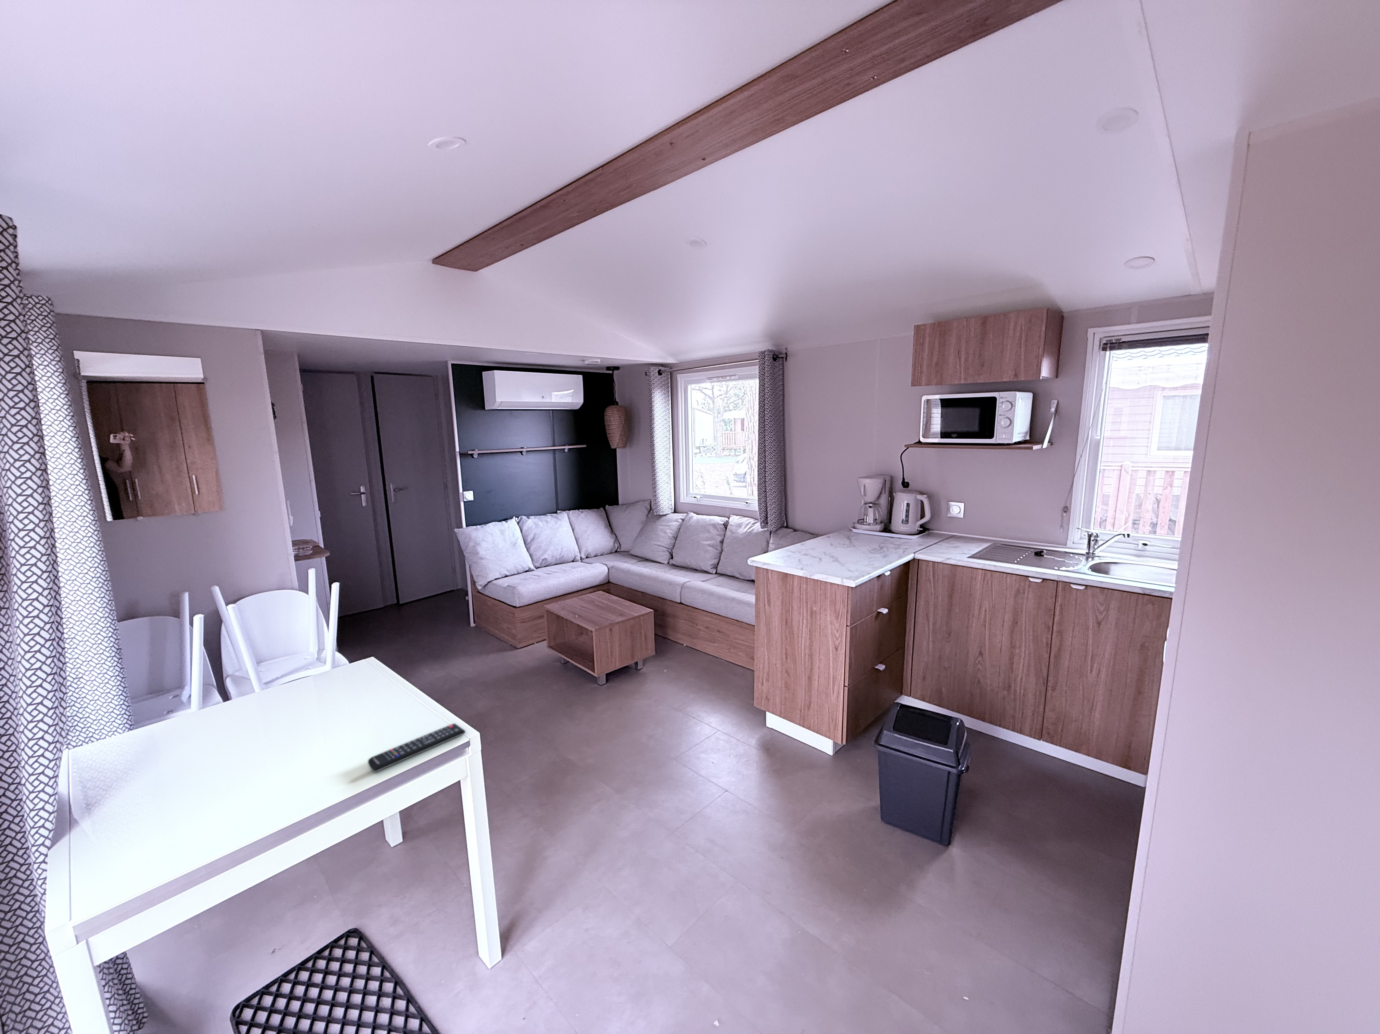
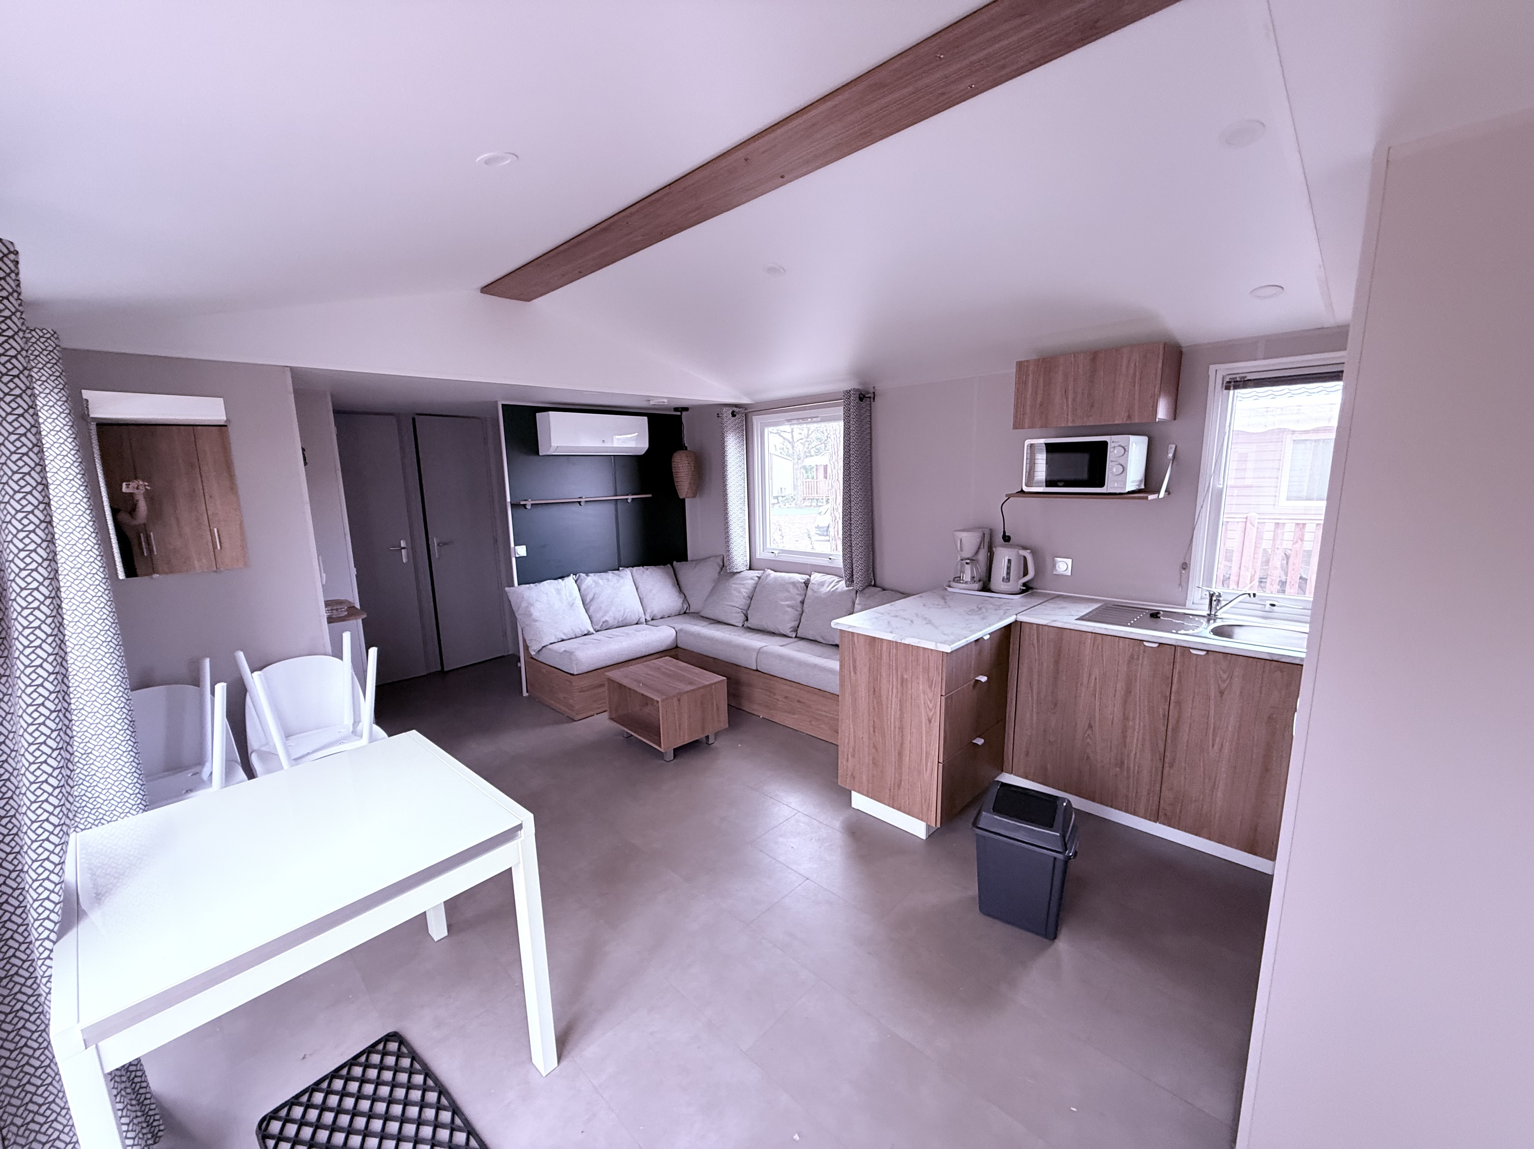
- remote control (419, 746)
